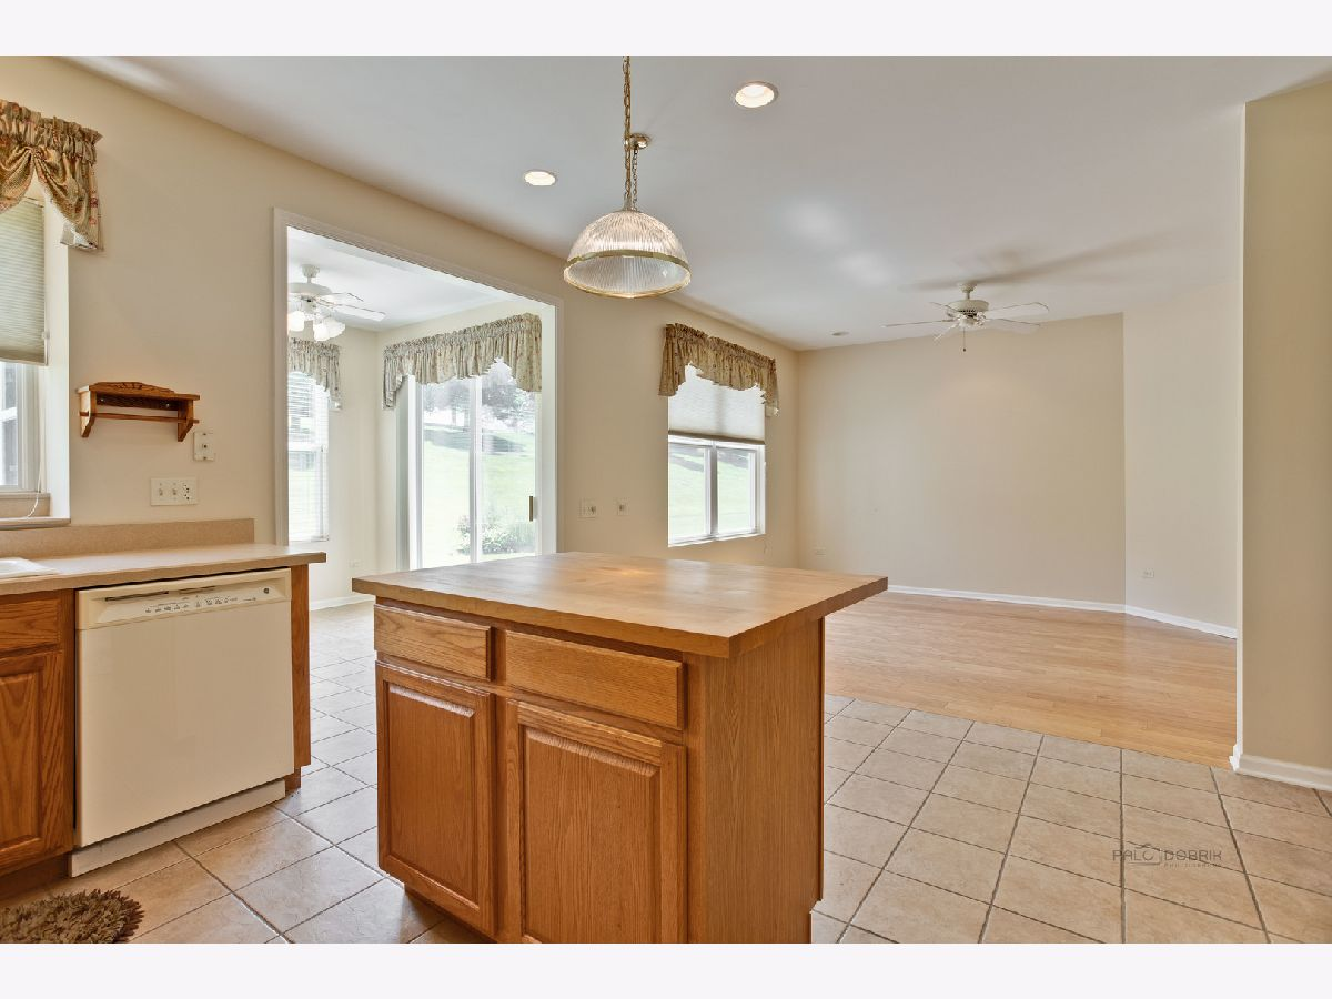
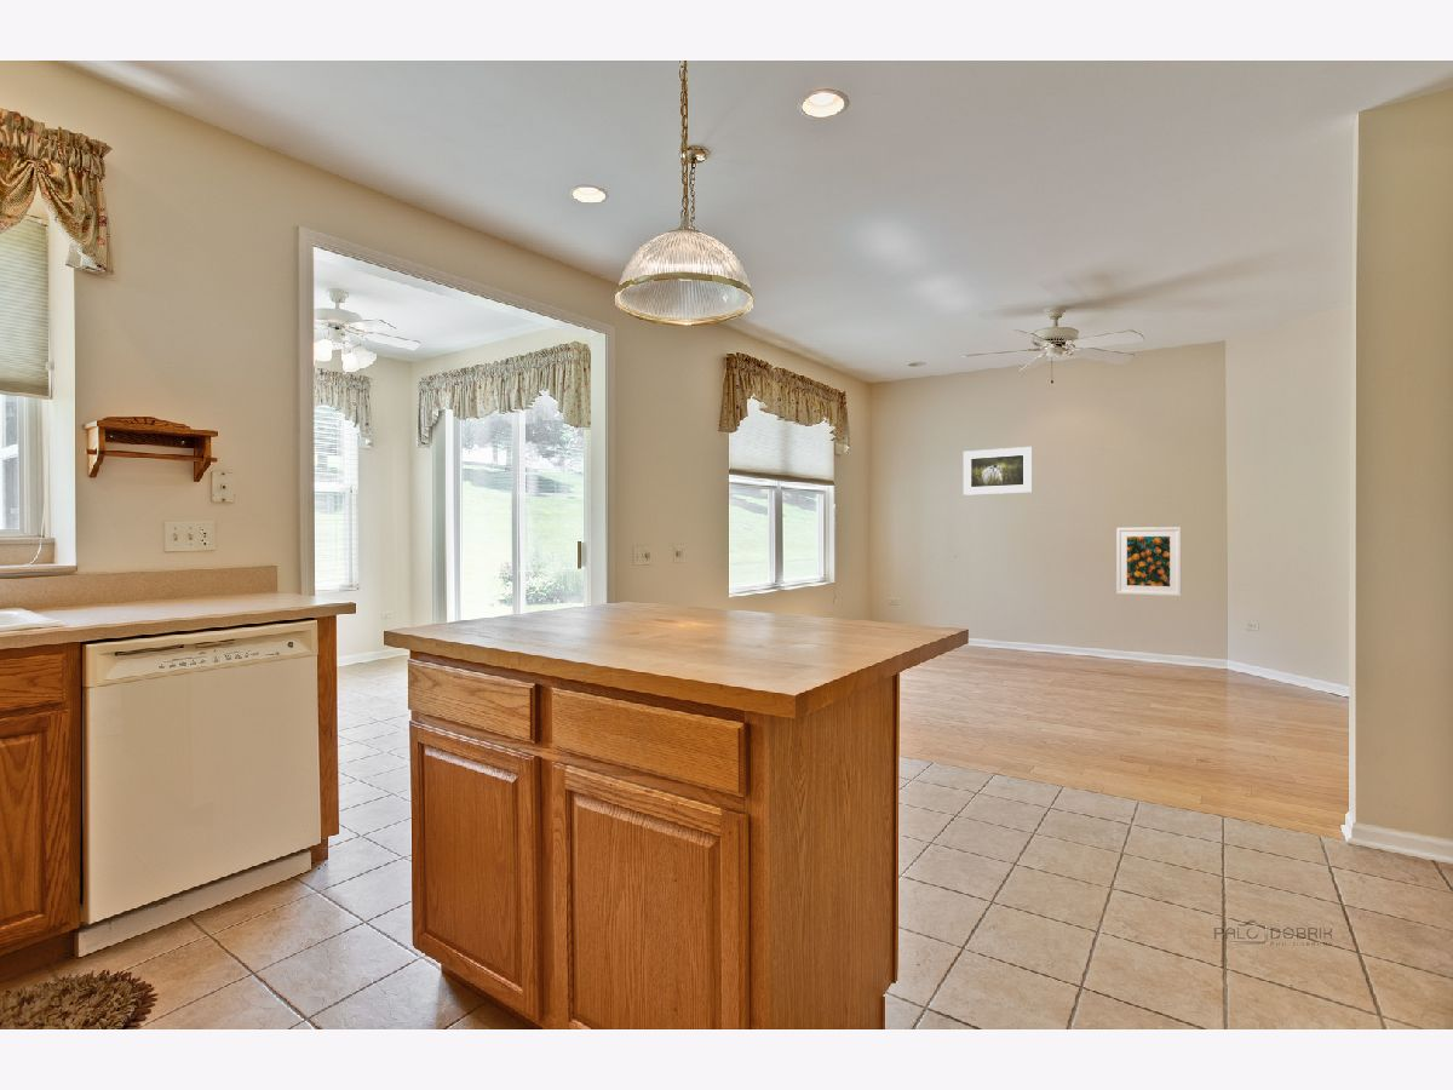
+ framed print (1148, 561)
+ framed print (997, 471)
